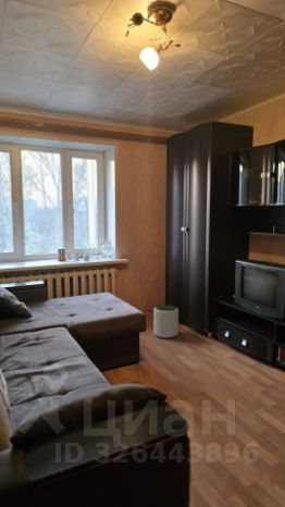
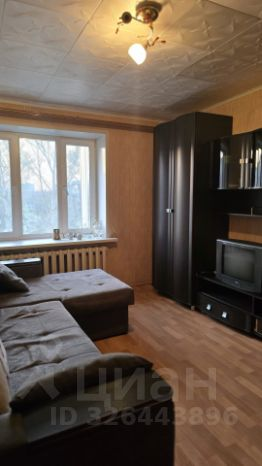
- plant pot (165, 321)
